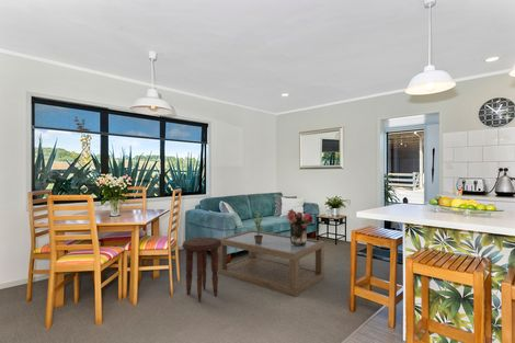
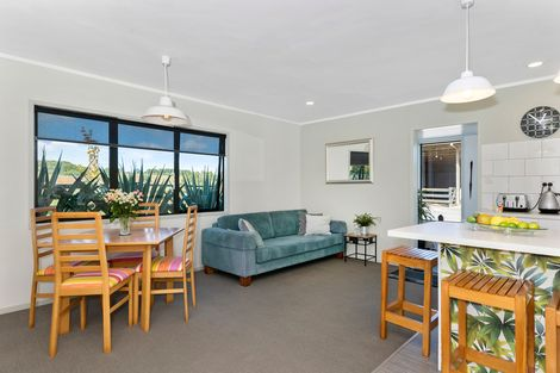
- coffee table (270, 260)
- bouquet (299, 226)
- potted plant (258, 227)
- side table (202, 267)
